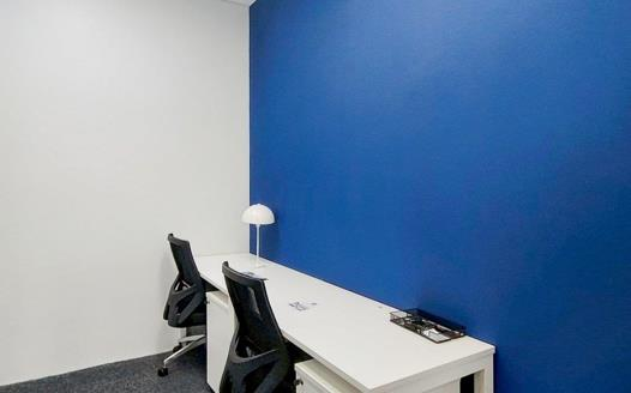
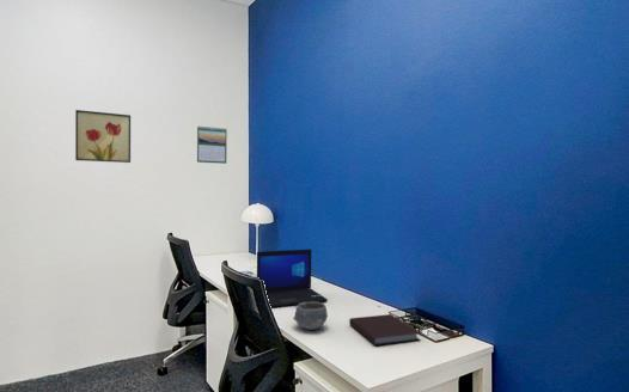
+ calendar (212, 145)
+ wall art (103, 136)
+ bowl (311, 316)
+ notebook (383, 329)
+ laptop (291, 276)
